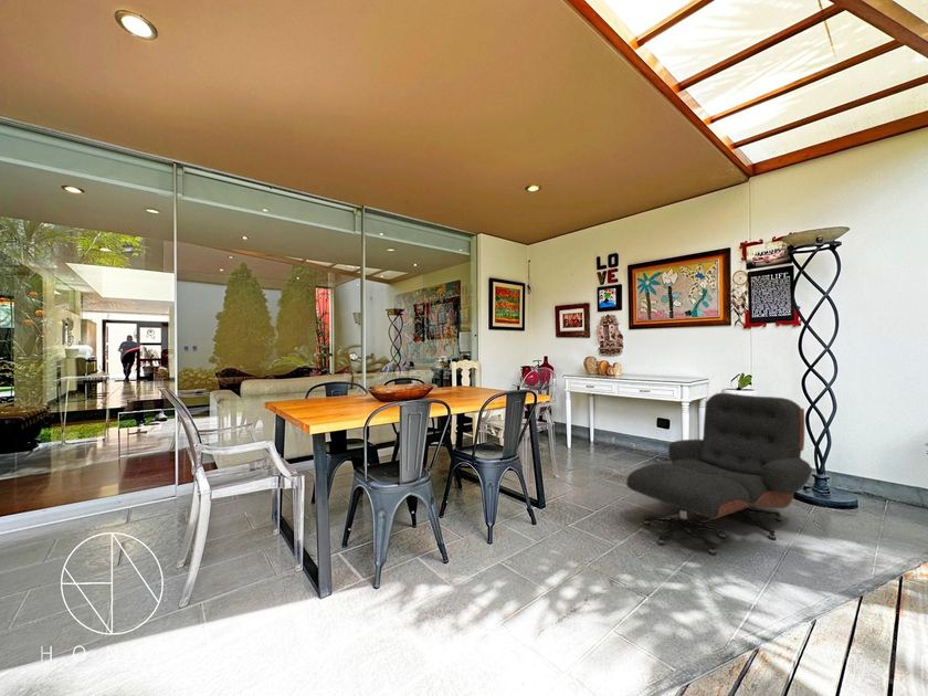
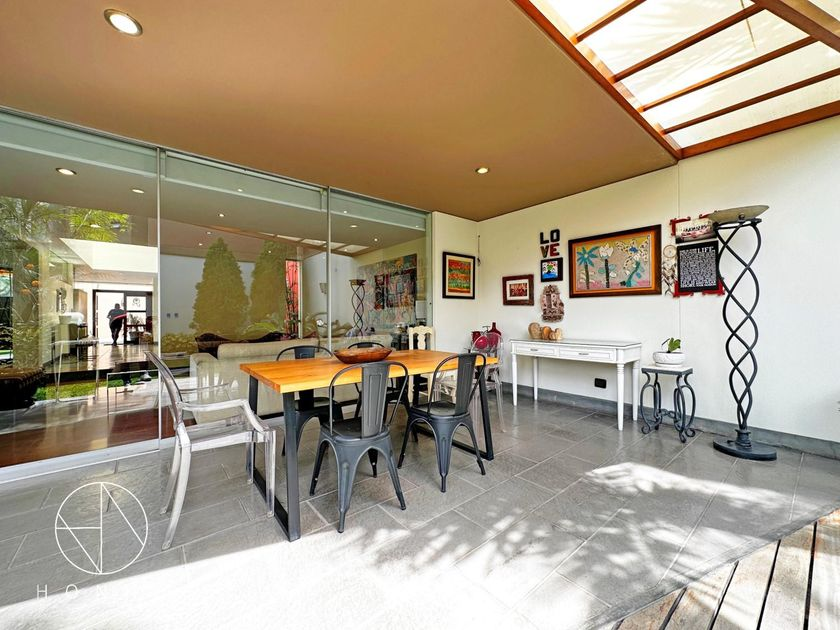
- lounge chair (713, 461)
